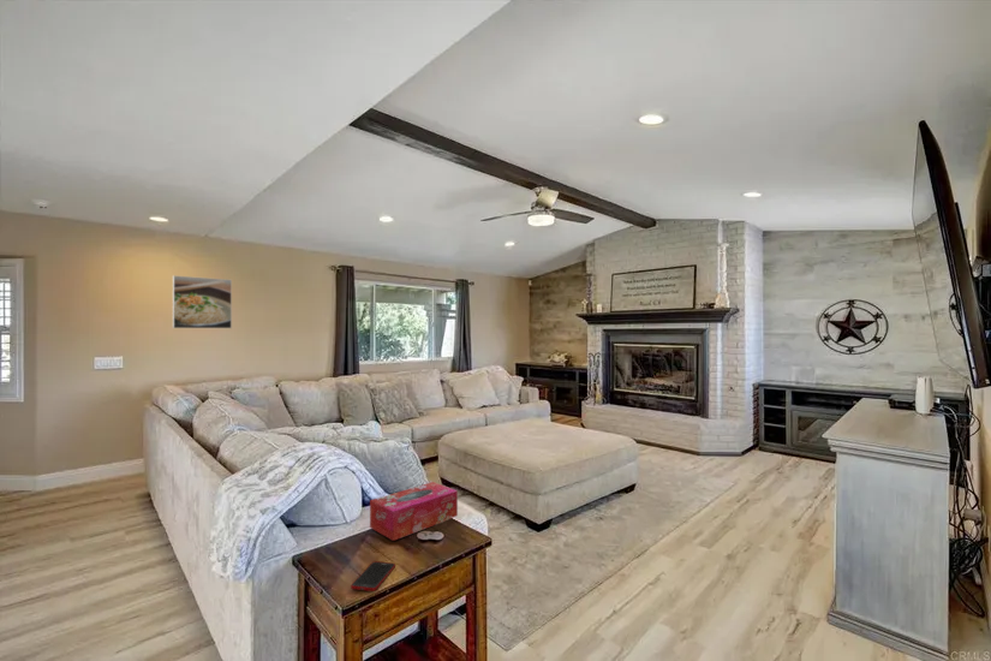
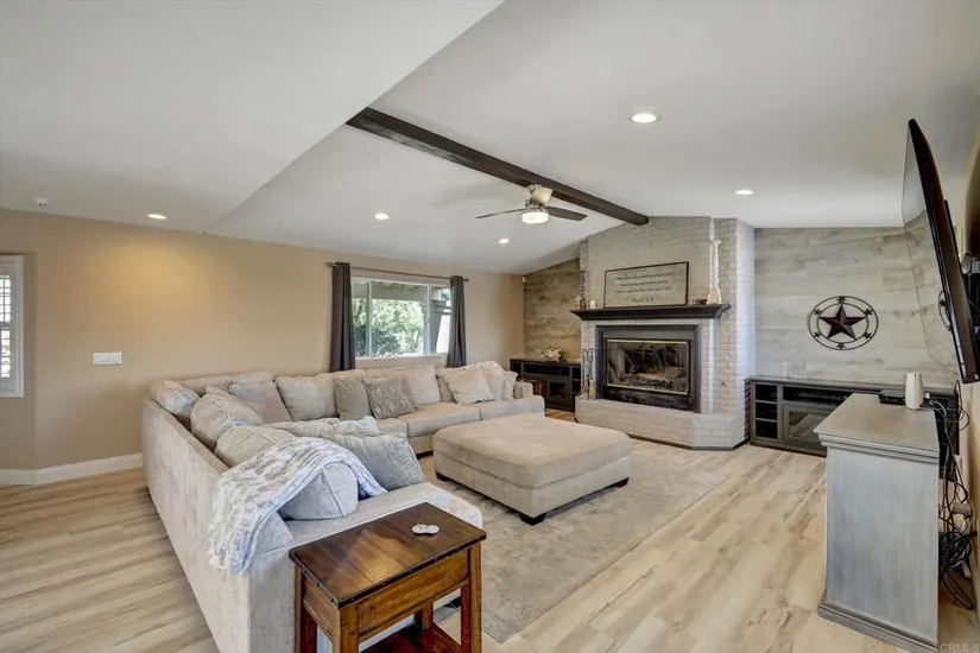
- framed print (203, 303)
- cell phone (374, 574)
- tissue box (414, 508)
